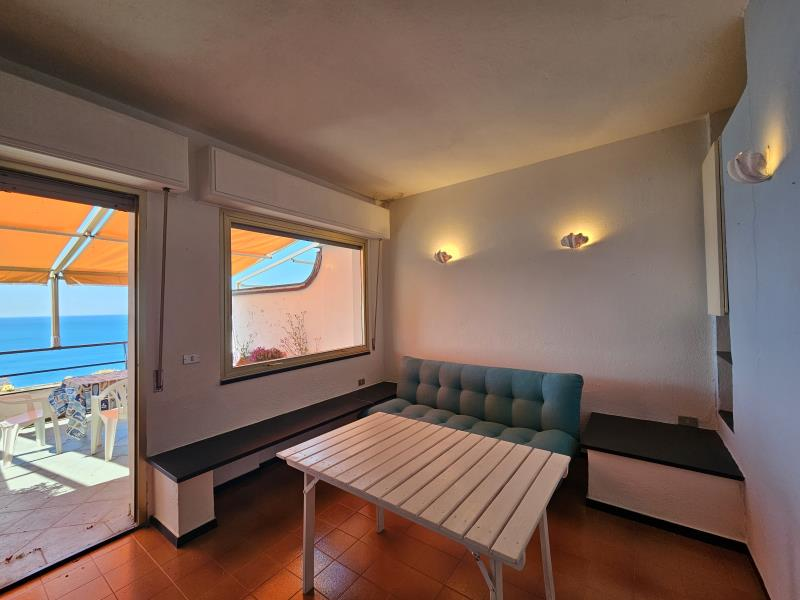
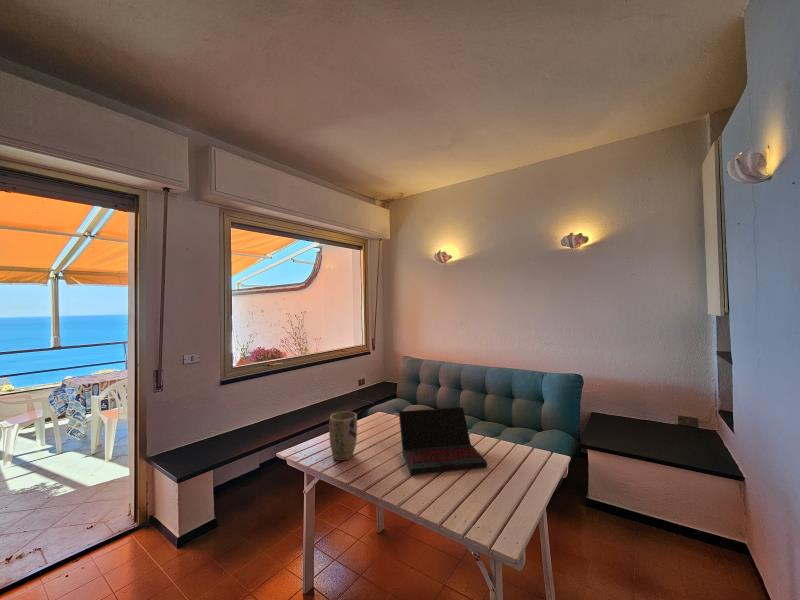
+ laptop (439, 436)
+ plant pot (343, 435)
